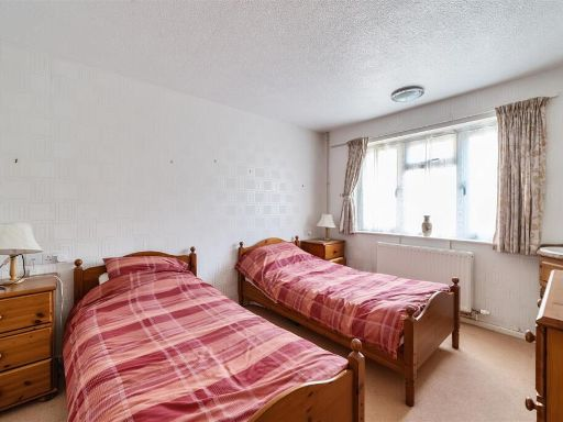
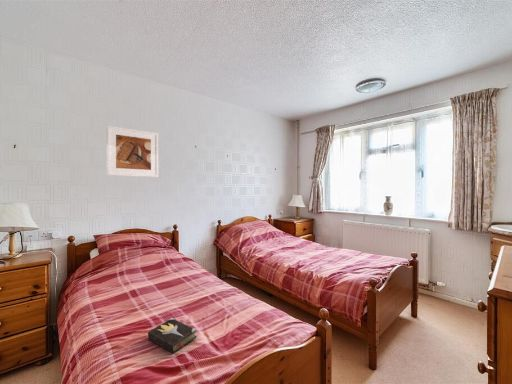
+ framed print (134, 153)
+ hardback book (172, 333)
